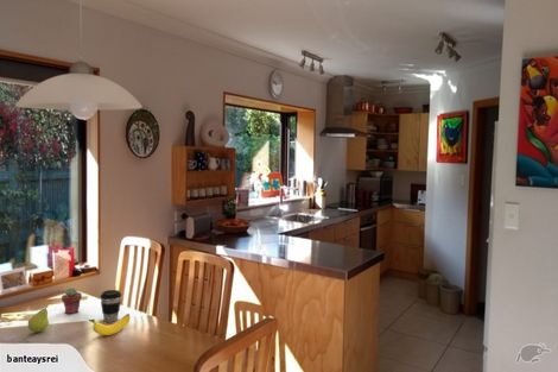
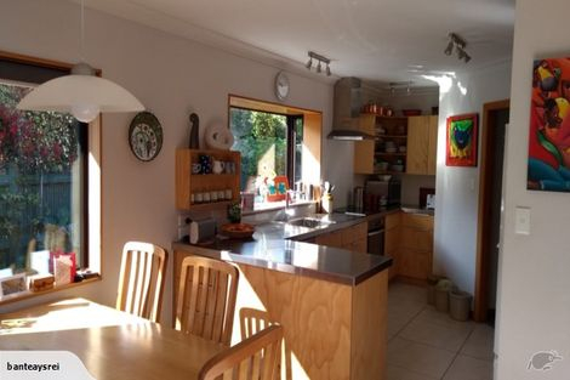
- coffee cup (110, 305)
- potted succulent (71, 300)
- fruit (38, 319)
- banana (110, 324)
